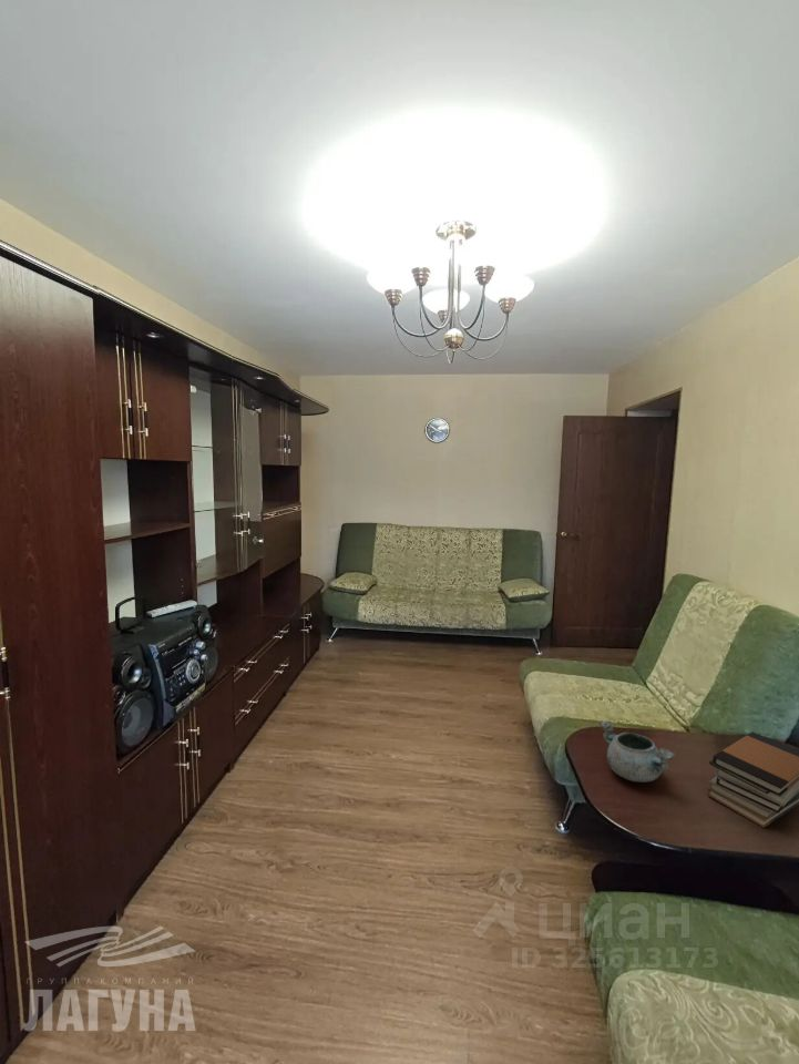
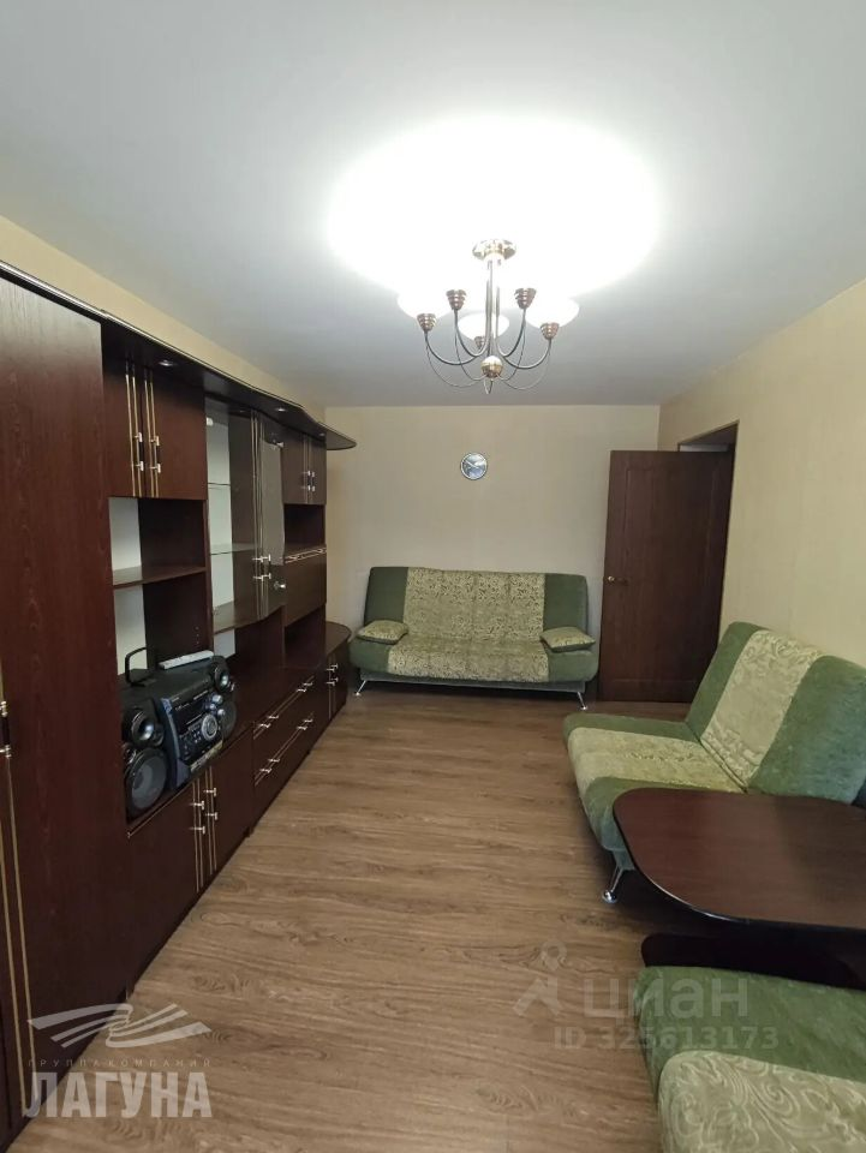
- book stack (760, 776)
- decorative bowl (635, 754)
